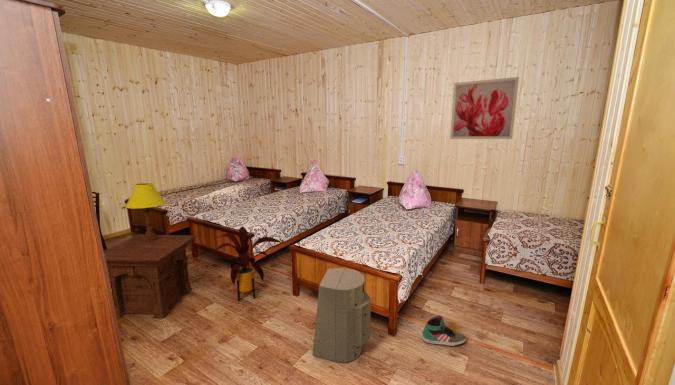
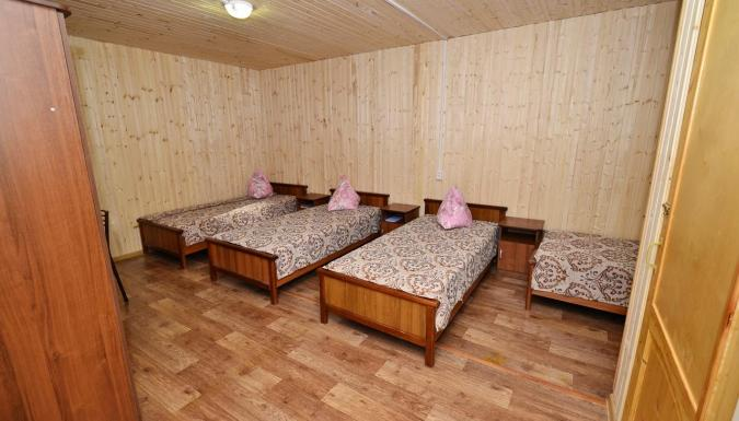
- sneaker (444, 329)
- fan (342, 313)
- house plant (241, 264)
- side table (150, 274)
- table lamp (147, 211)
- wall art (482, 110)
